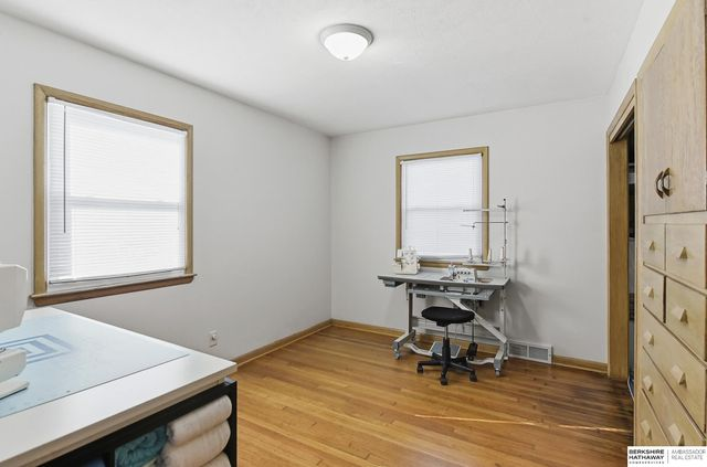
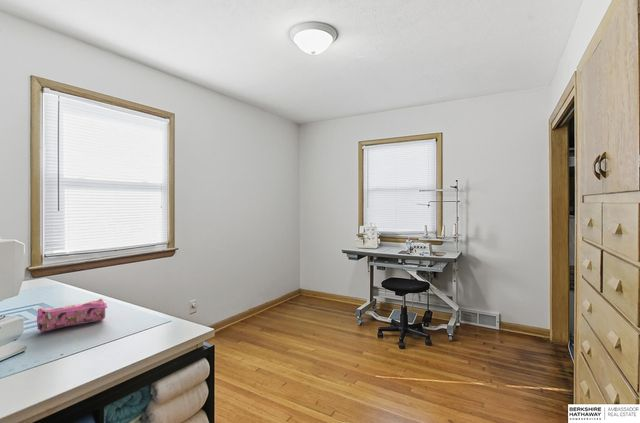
+ pencil case (73, 314)
